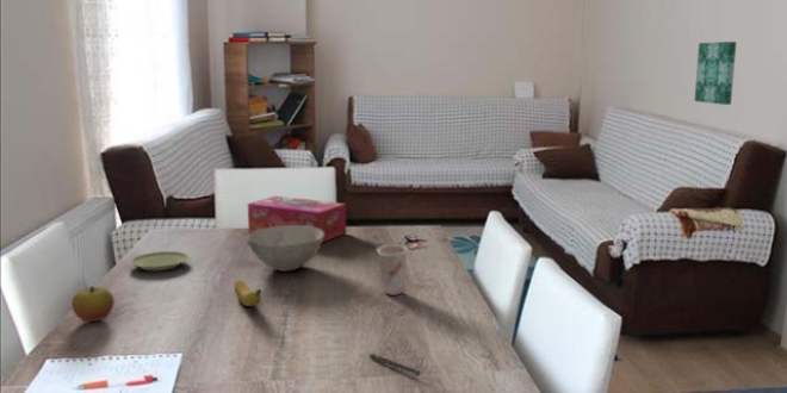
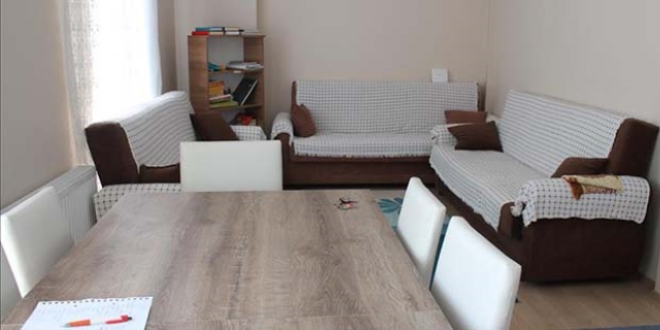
- pen (392, 363)
- bowl (285, 251)
- plate (160, 262)
- apple (93, 302)
- tissue box (297, 218)
- wall art (714, 73)
- cup (392, 270)
- banana (248, 292)
